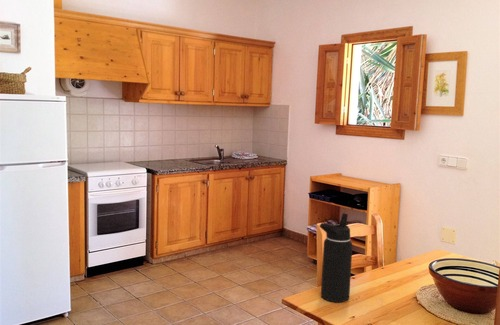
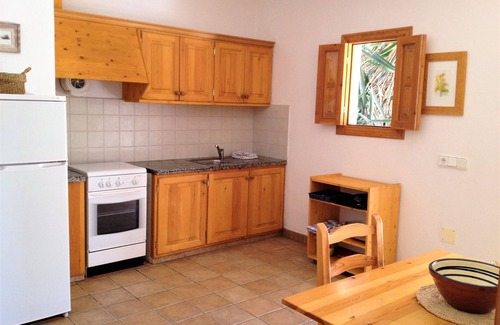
- water bottle (334, 256)
